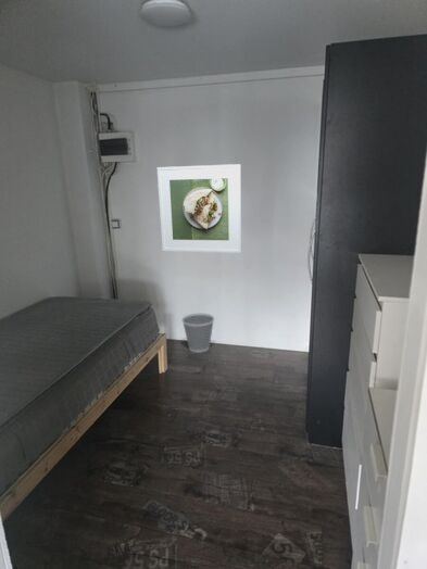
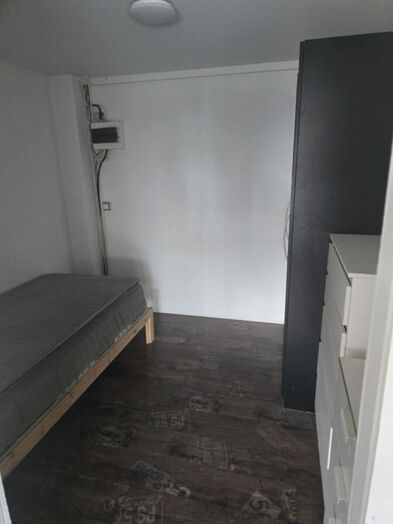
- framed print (199, 210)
- wastebasket (198, 333)
